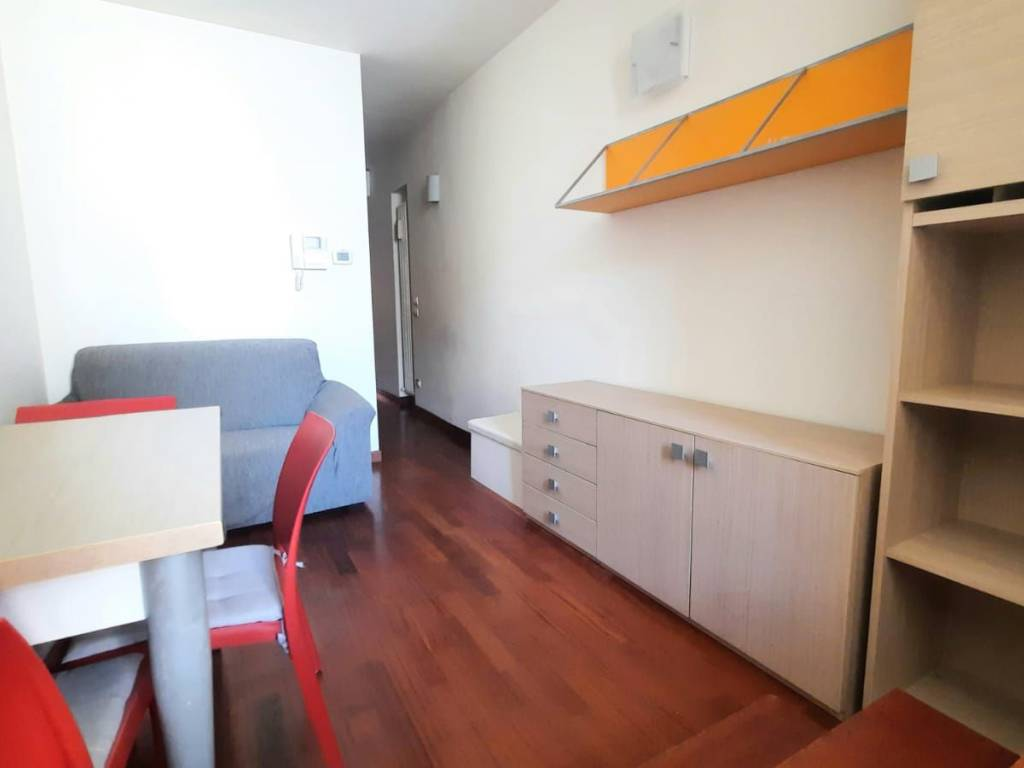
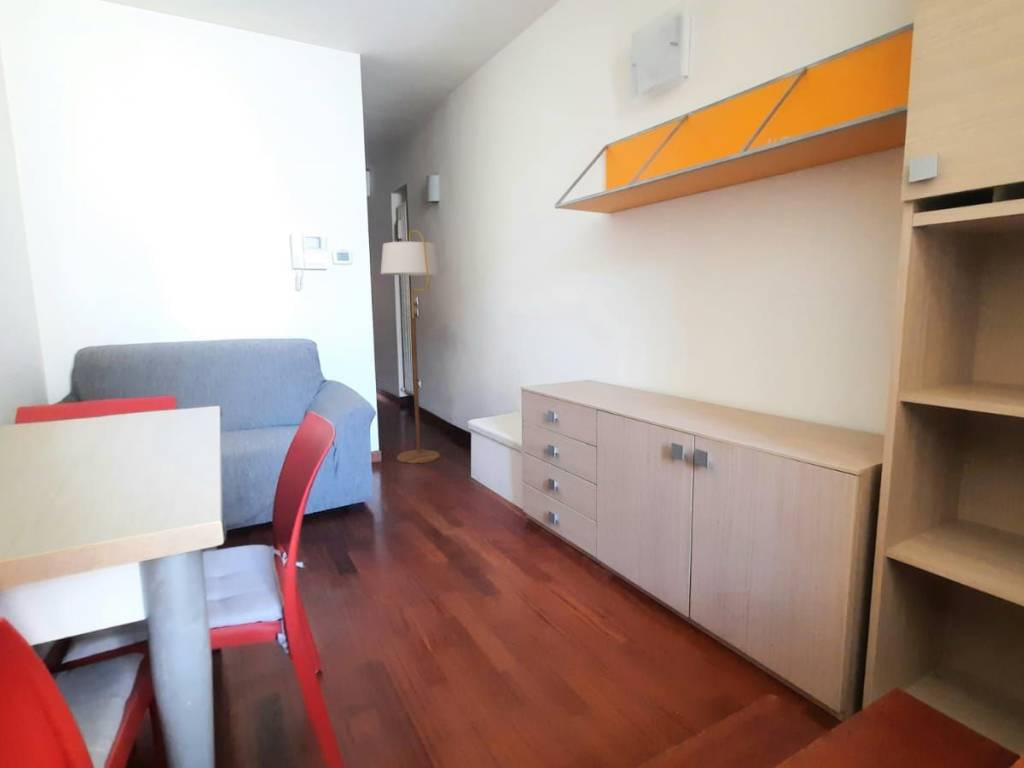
+ floor lamp (416, 348)
